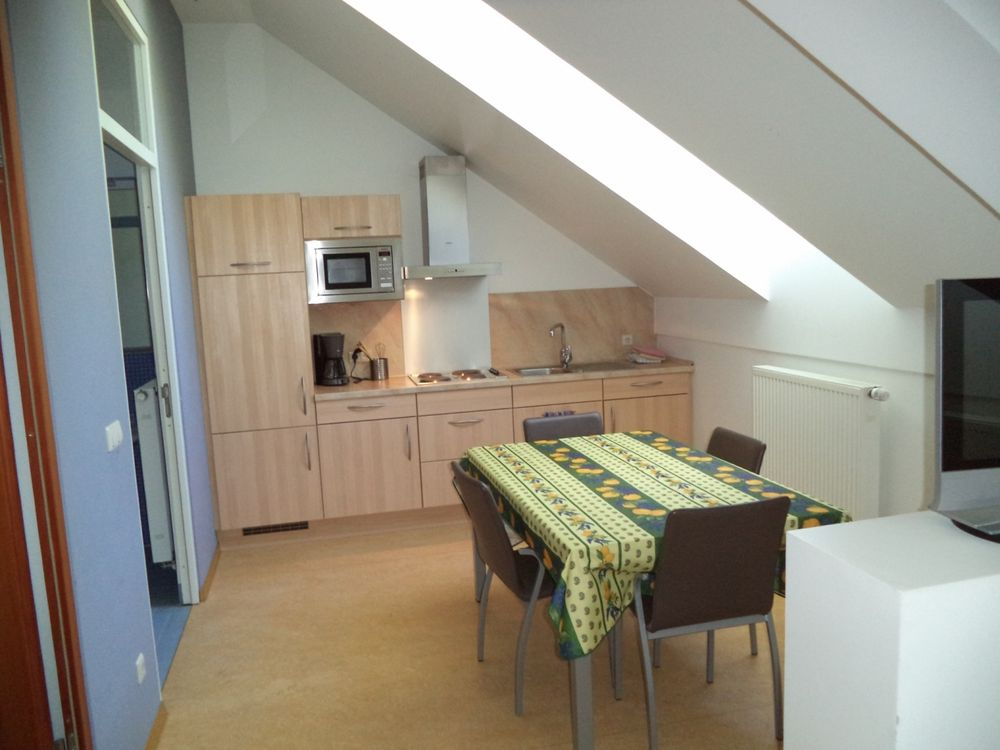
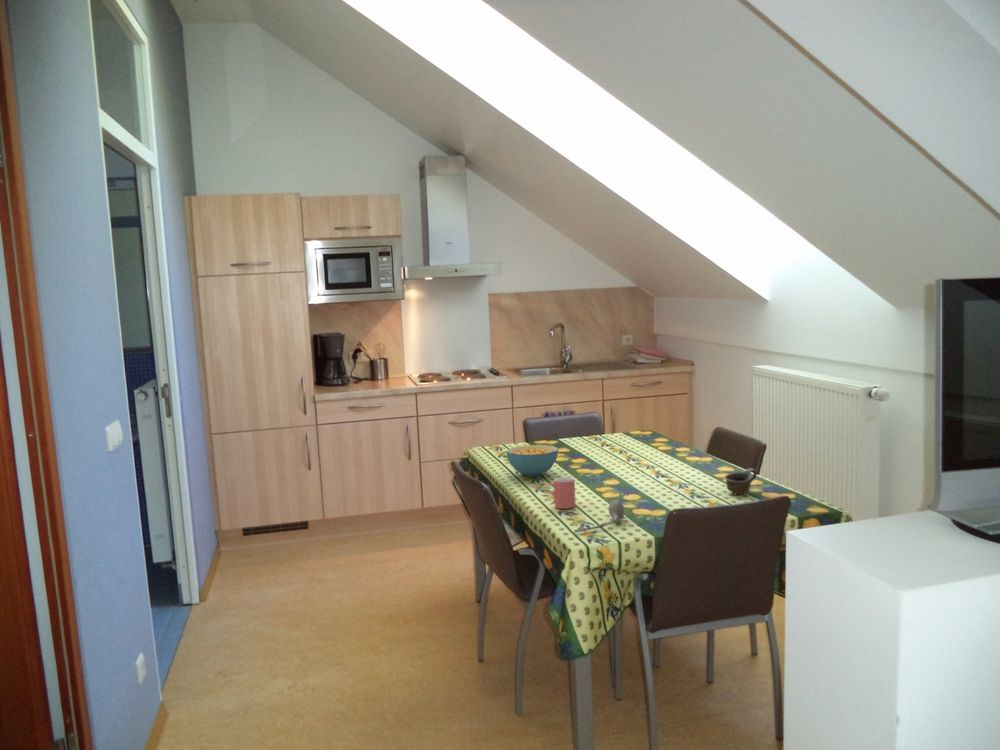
+ cup (740, 481)
+ cup (559, 493)
+ cereal bowl (532, 462)
+ spoon (600, 524)
